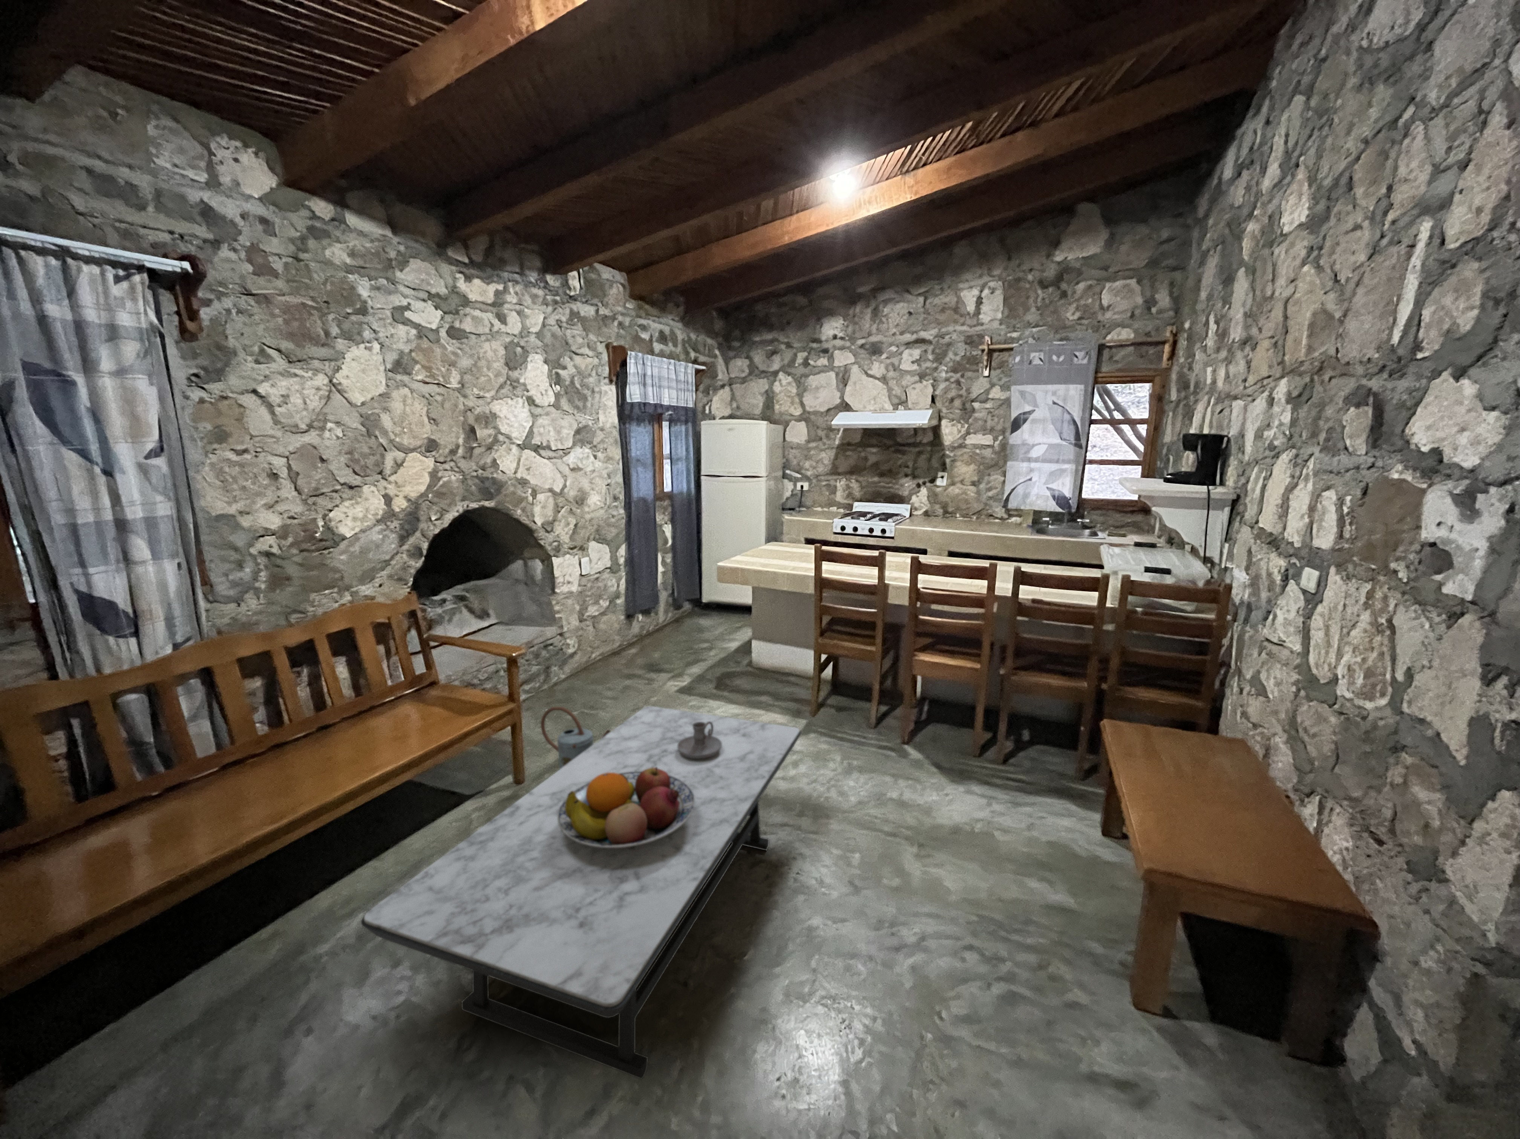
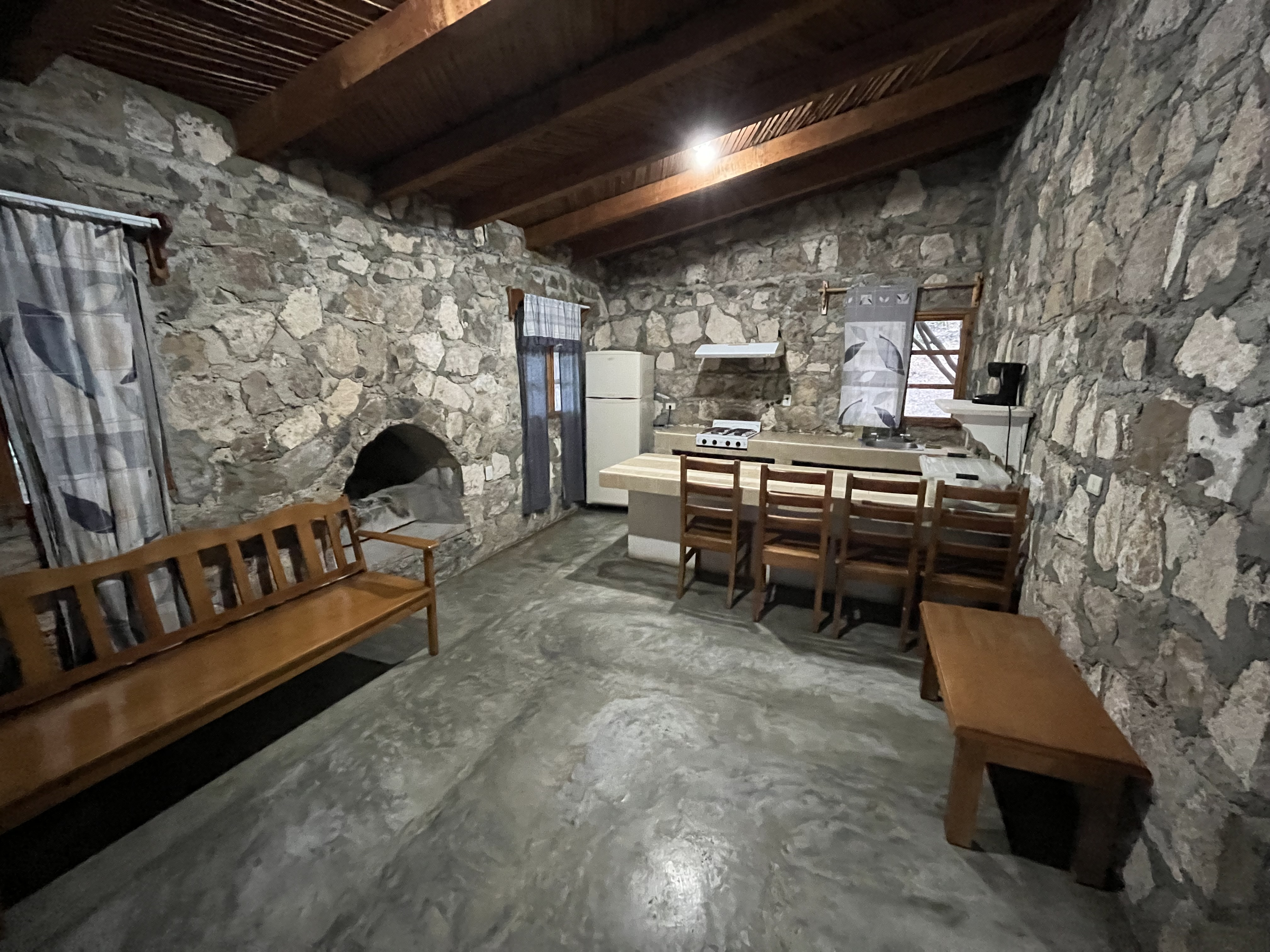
- watering can (577, 750)
- coffee table (639, 858)
- candle holder (701, 736)
- fruit bowl (627, 798)
